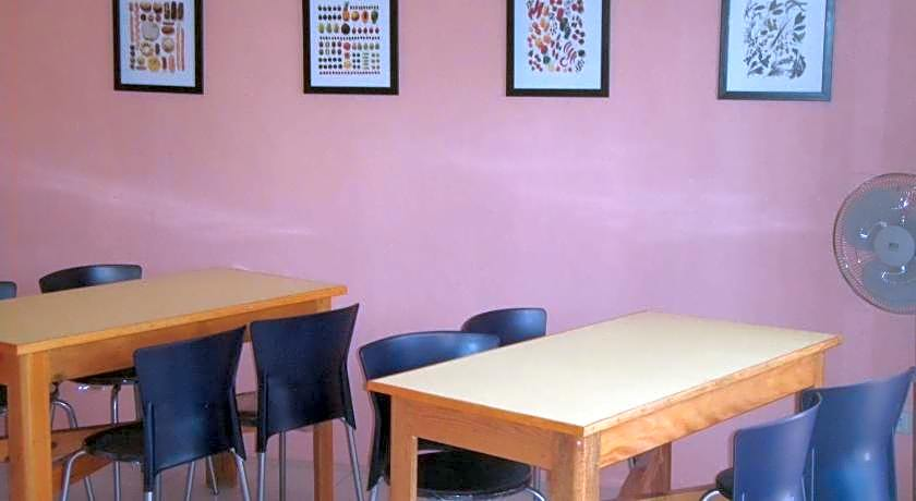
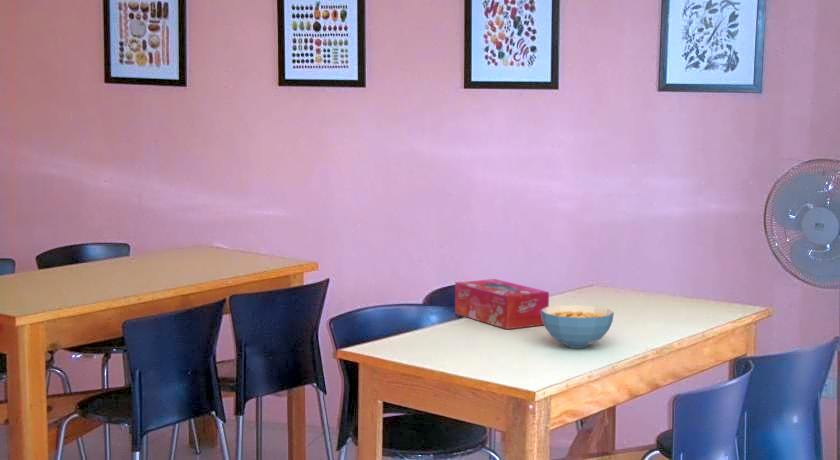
+ tissue box (500, 302)
+ cereal bowl (576, 328)
